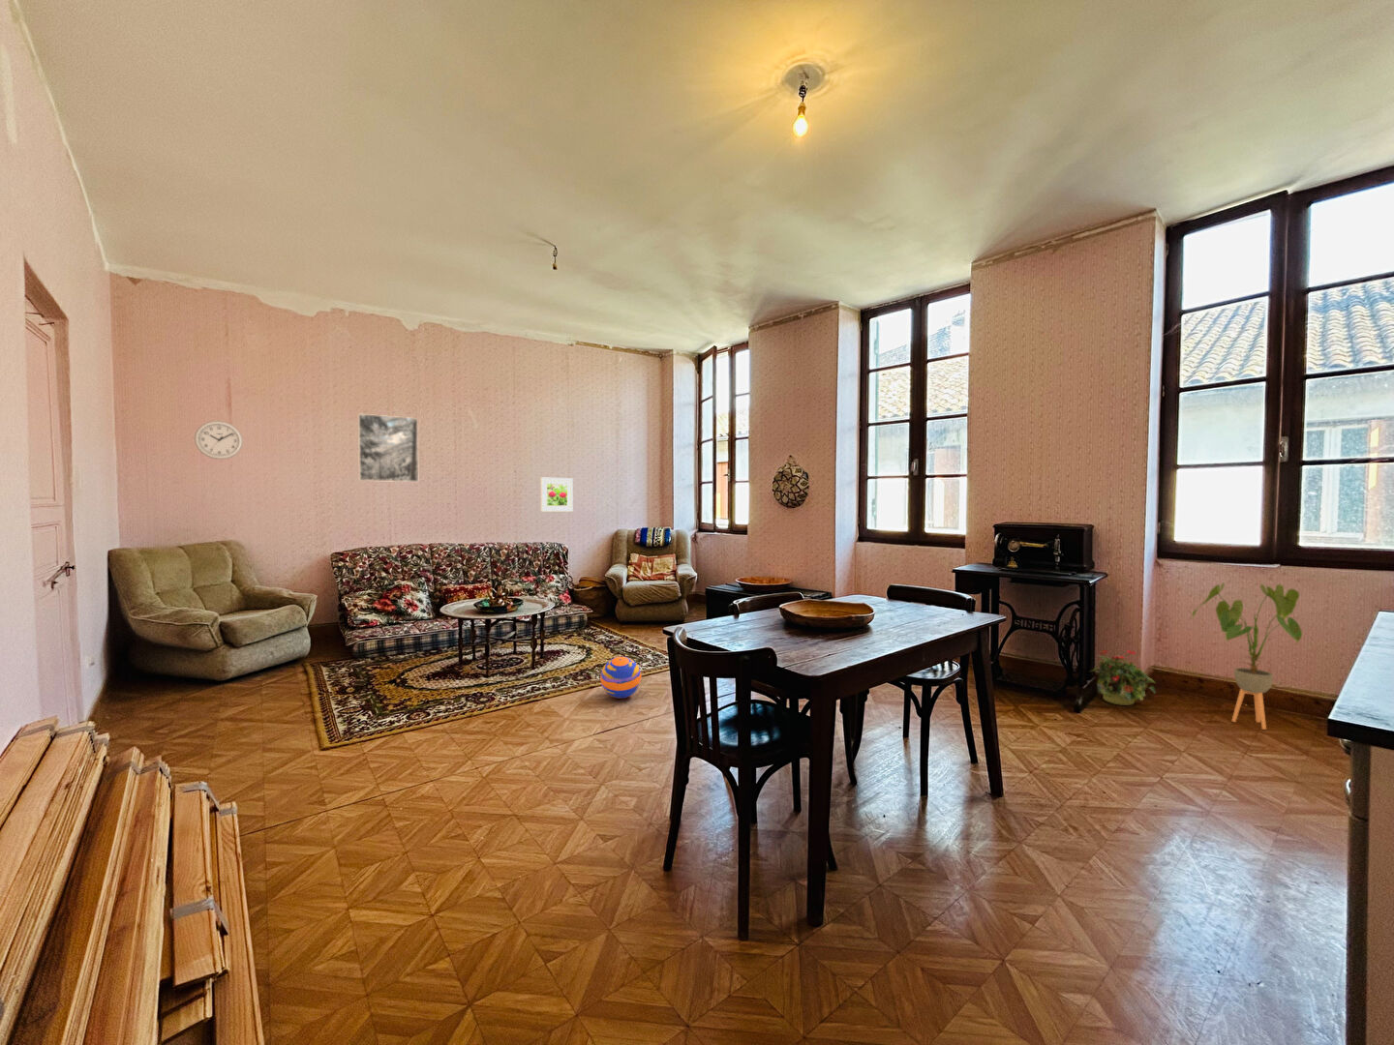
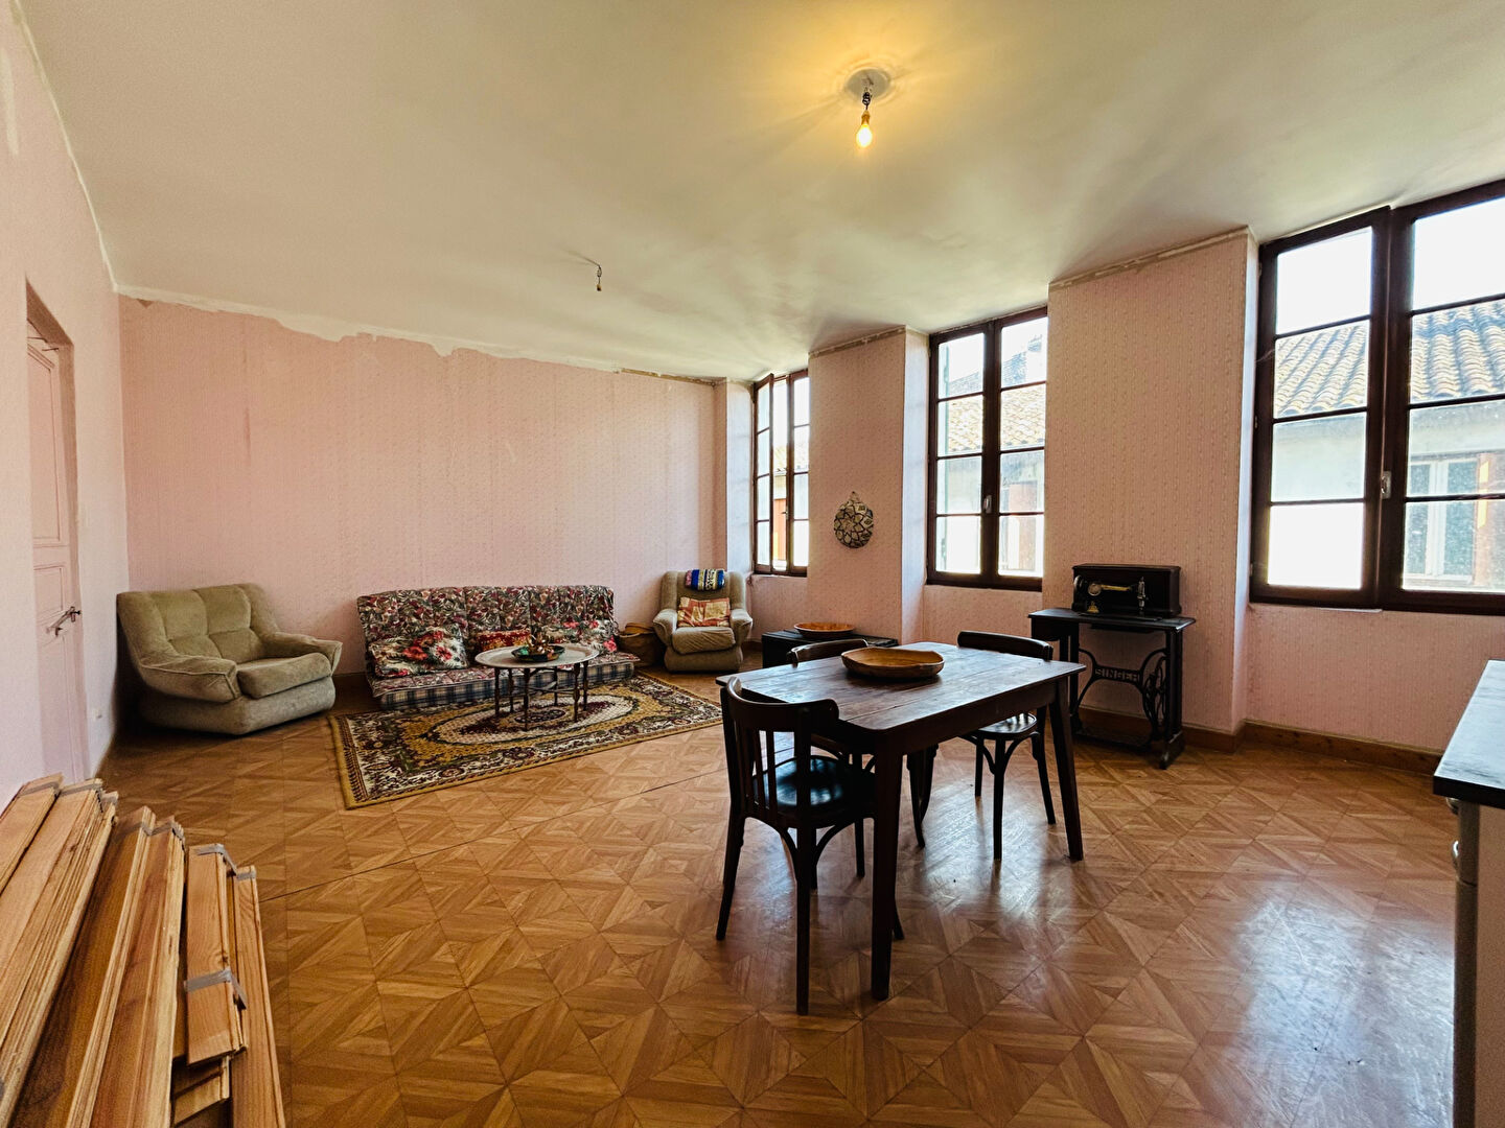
- house plant (1245, 649)
- ball (620, 676)
- potted plant (1124, 677)
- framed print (557, 494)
- wall clock (218, 439)
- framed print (389, 448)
